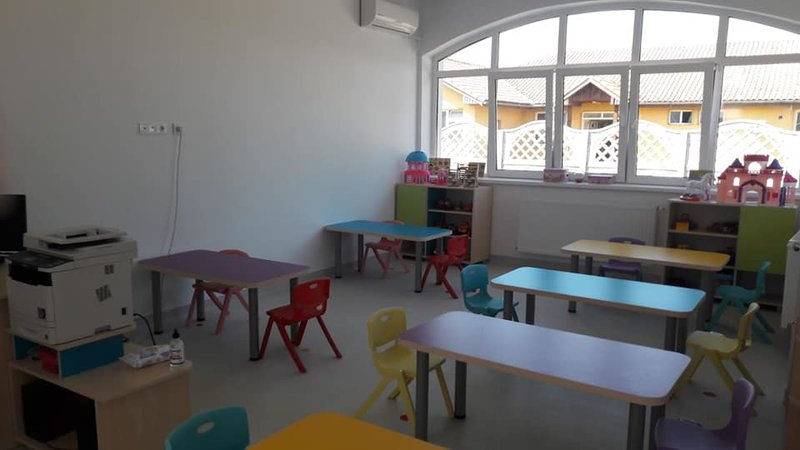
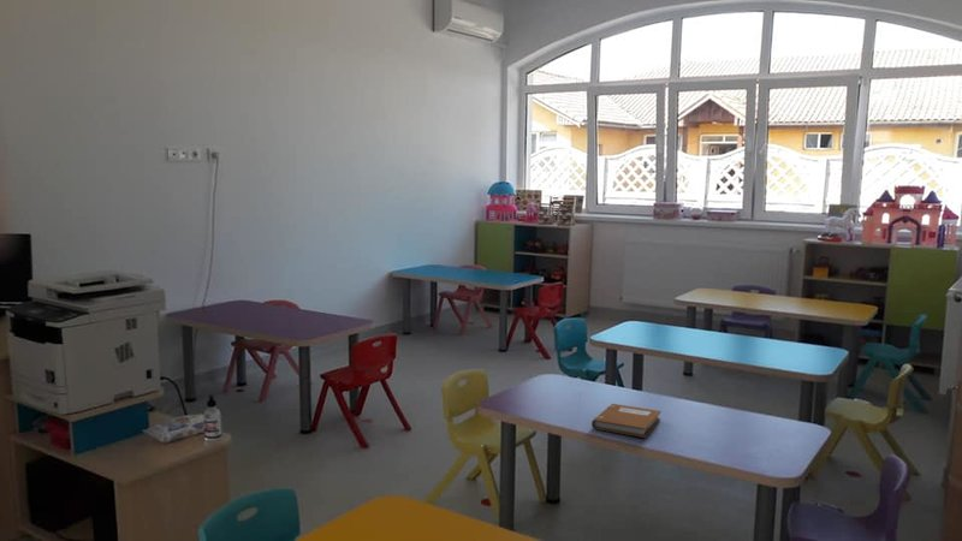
+ notebook (627, 418)
